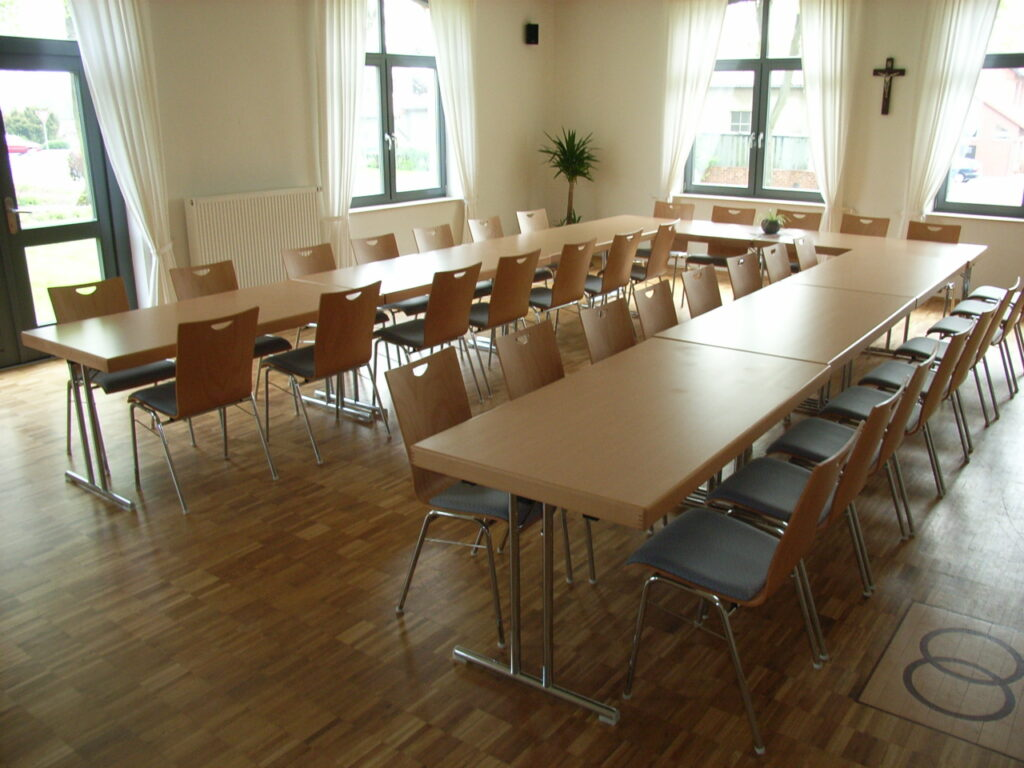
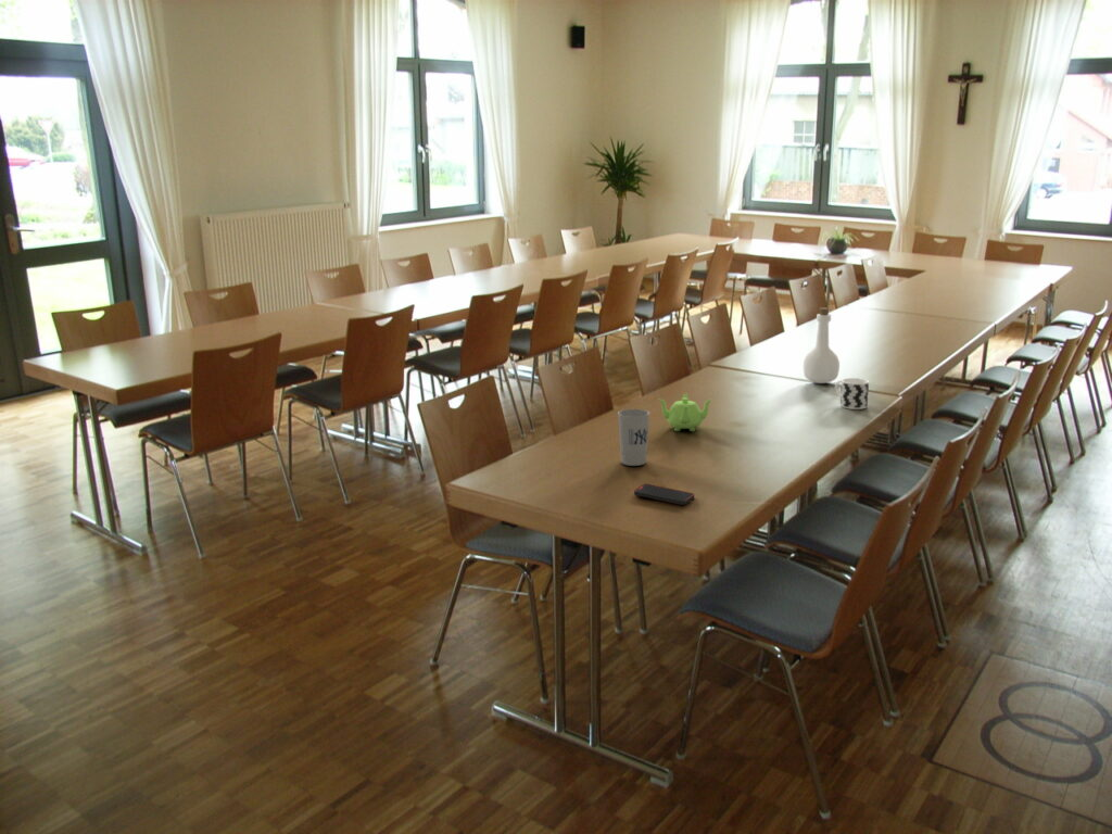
+ cup (633, 438)
+ bottle (822, 345)
+ teapot (684, 413)
+ smartphone (664, 494)
+ cup (850, 392)
